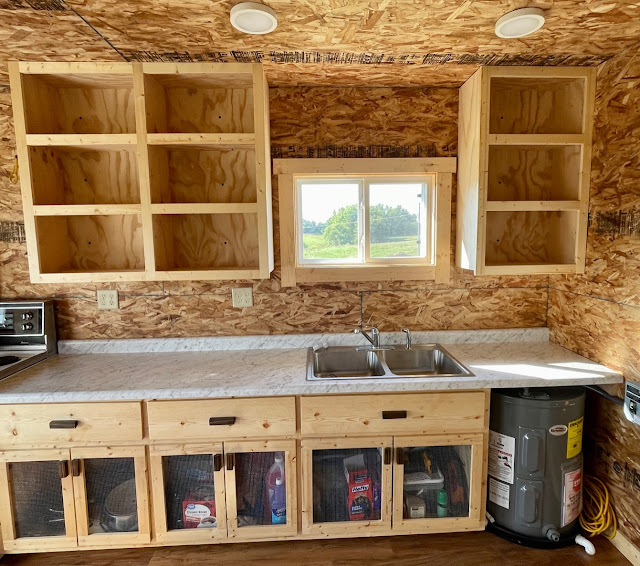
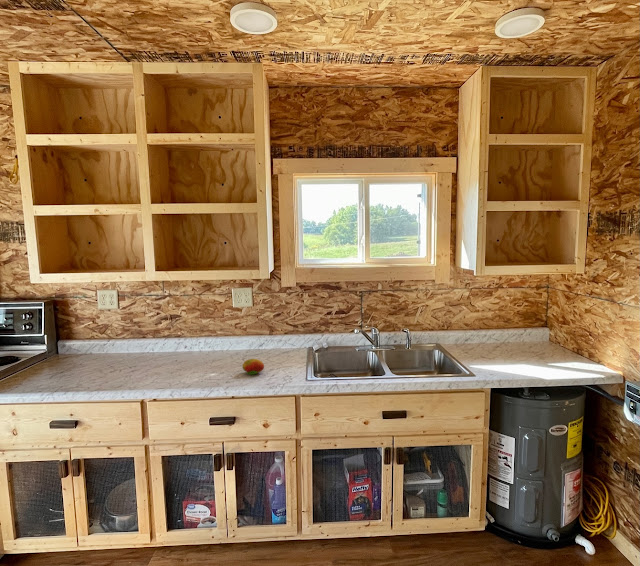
+ fruit (253, 366)
